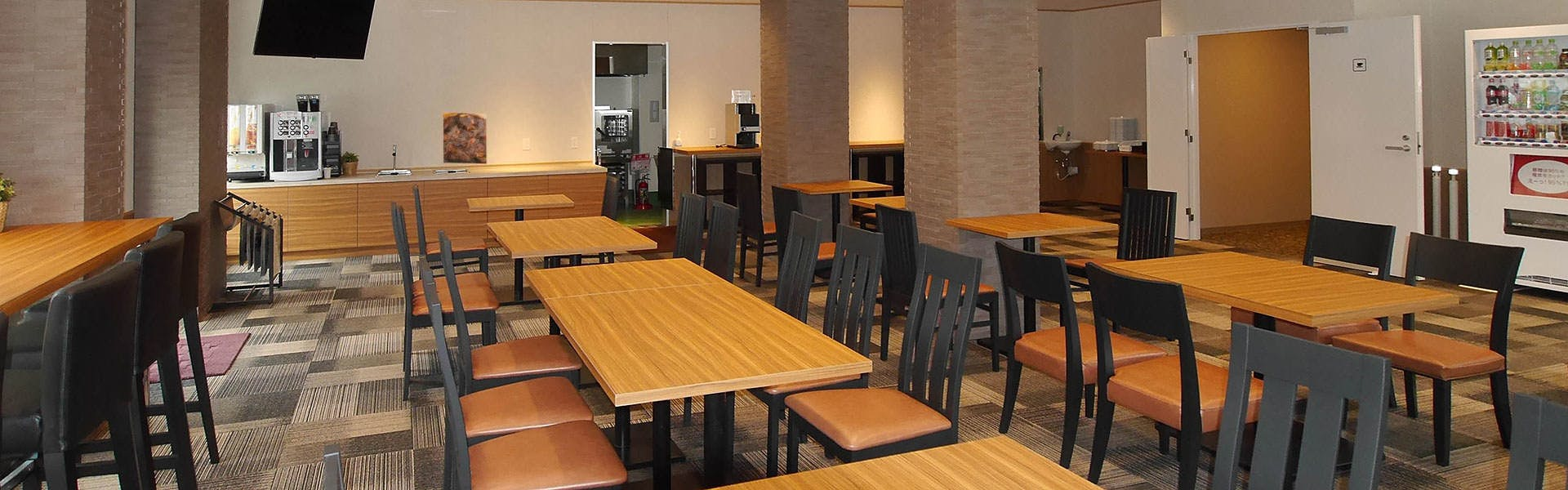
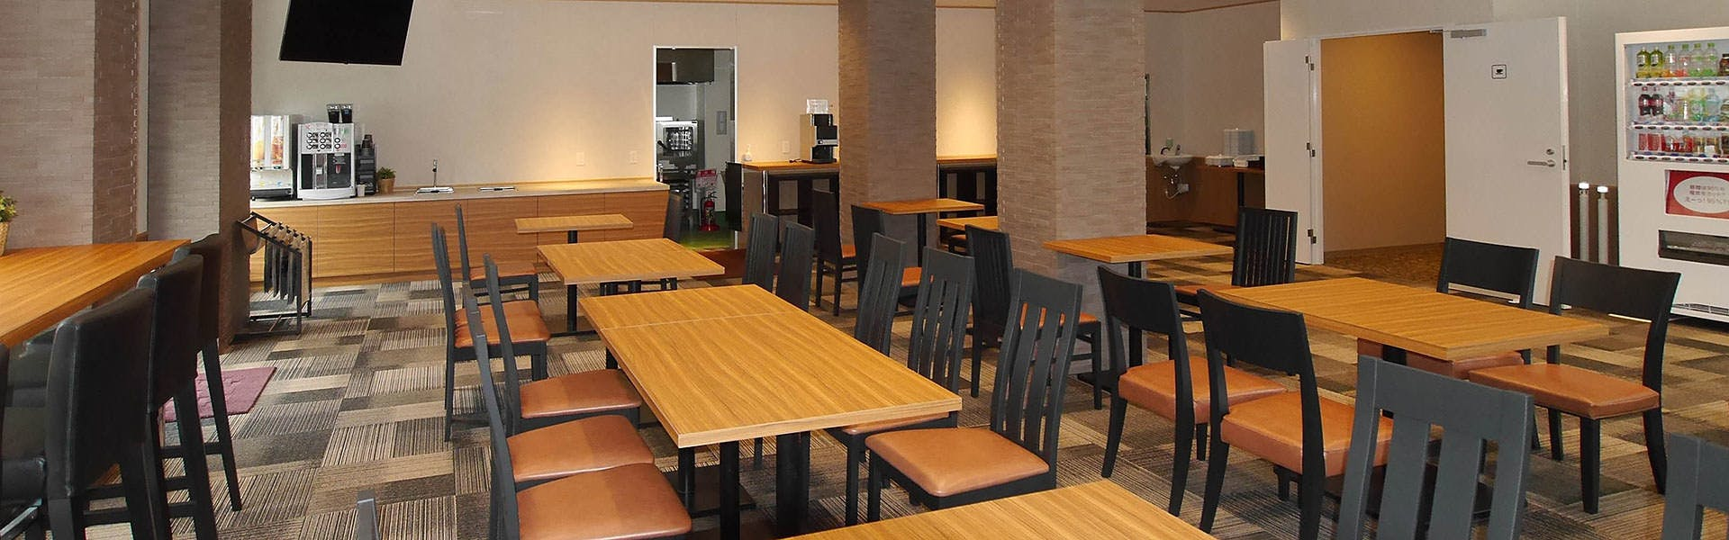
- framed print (465, 138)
